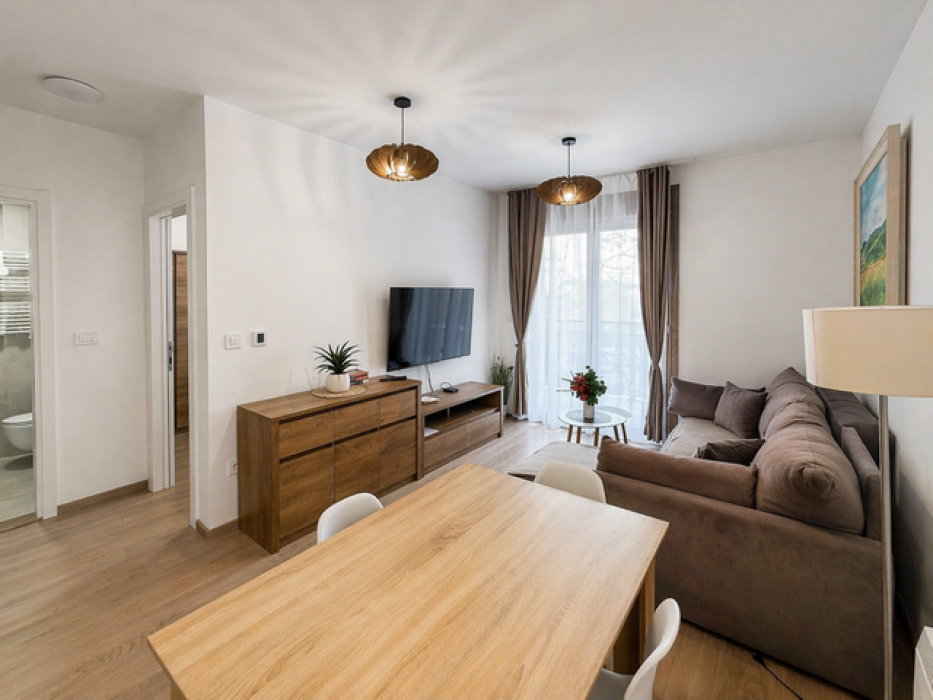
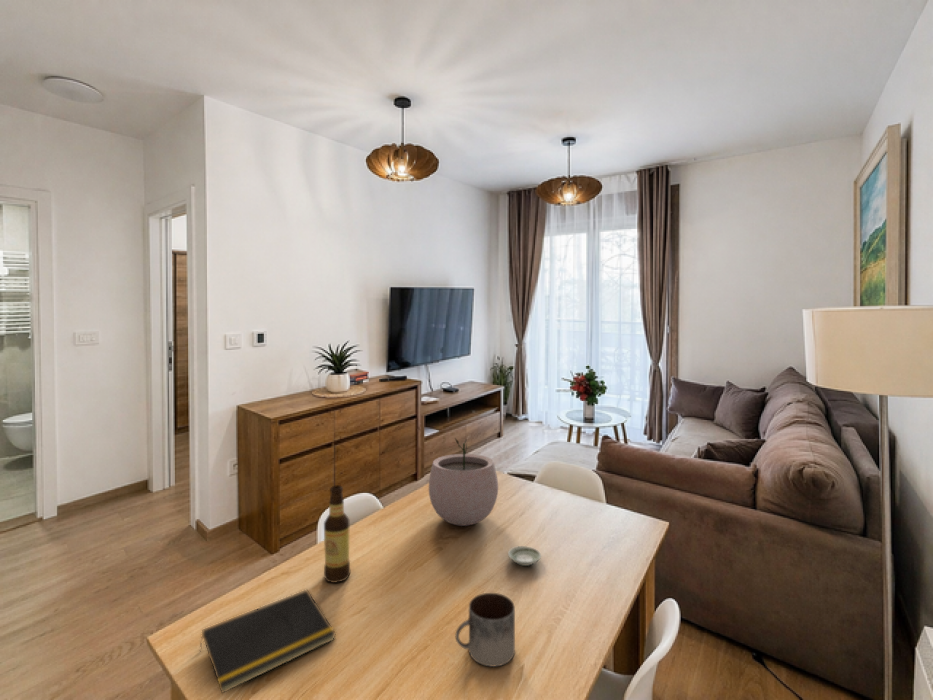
+ plant pot (463, 478)
+ bottle (337, 531)
+ notepad (270, 634)
+ saucer (524, 557)
+ mug (486, 630)
